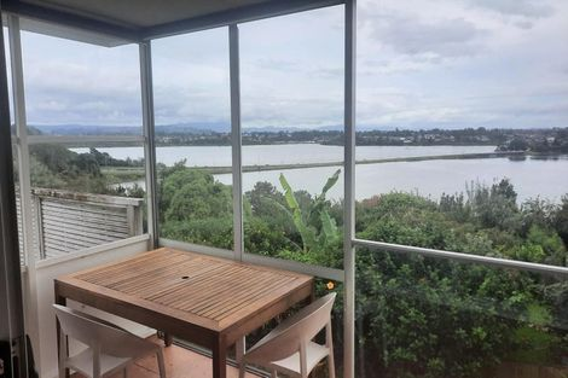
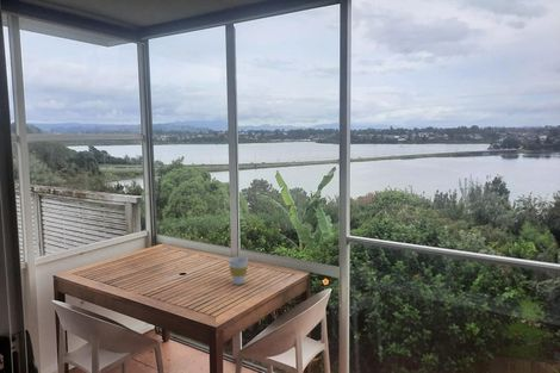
+ cup (238, 271)
